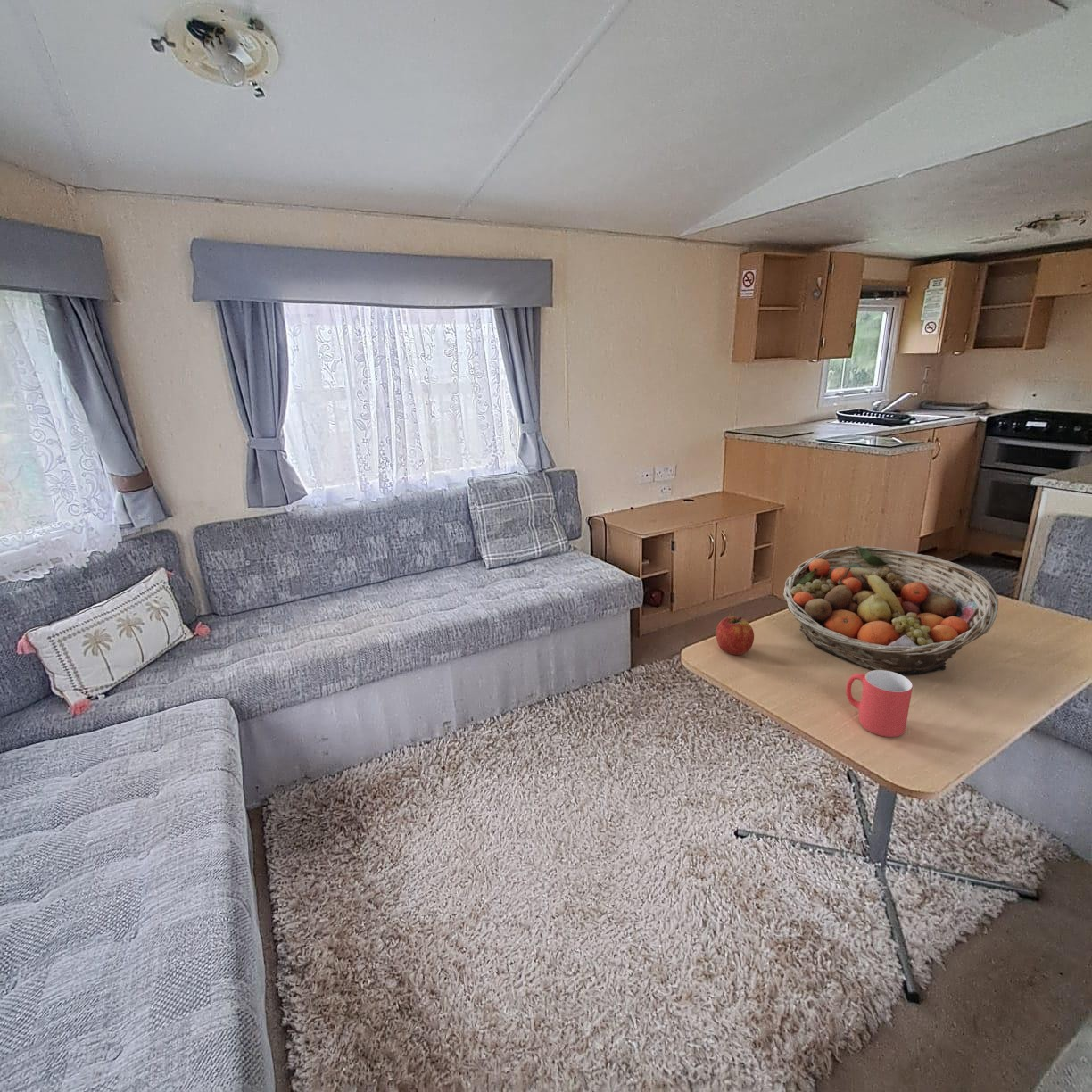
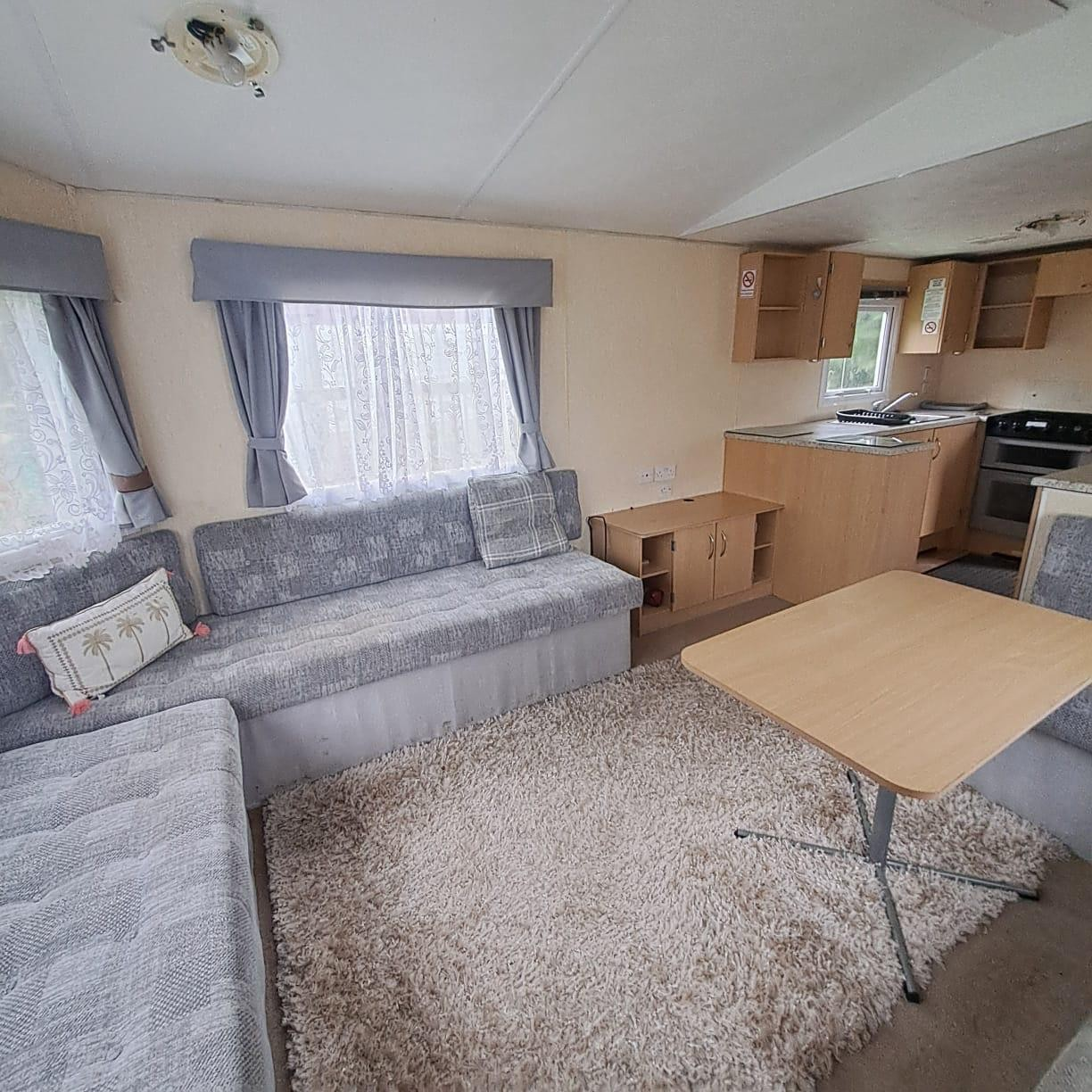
- apple (734, 633)
- fruit basket (879, 606)
- mug (875, 699)
